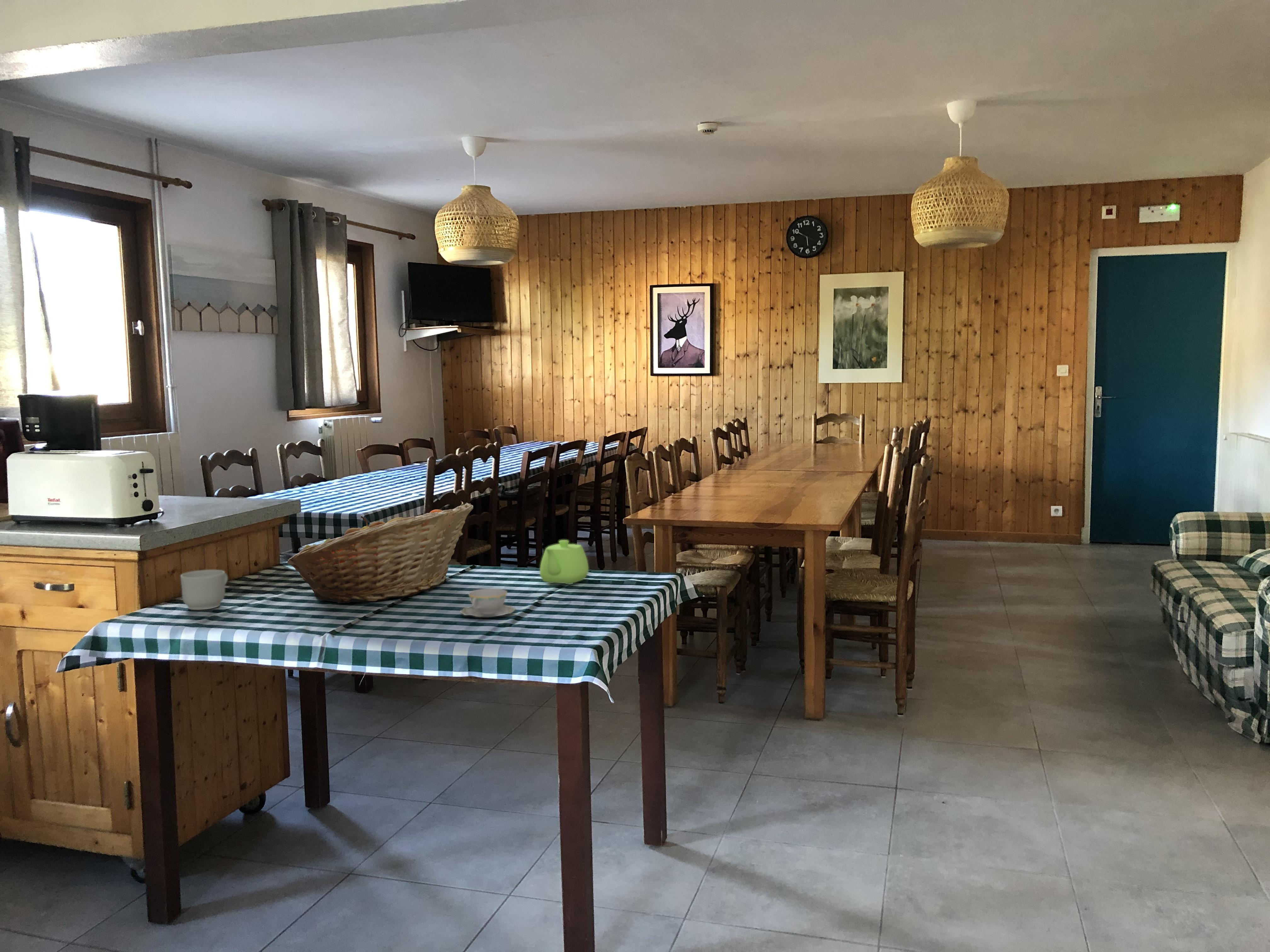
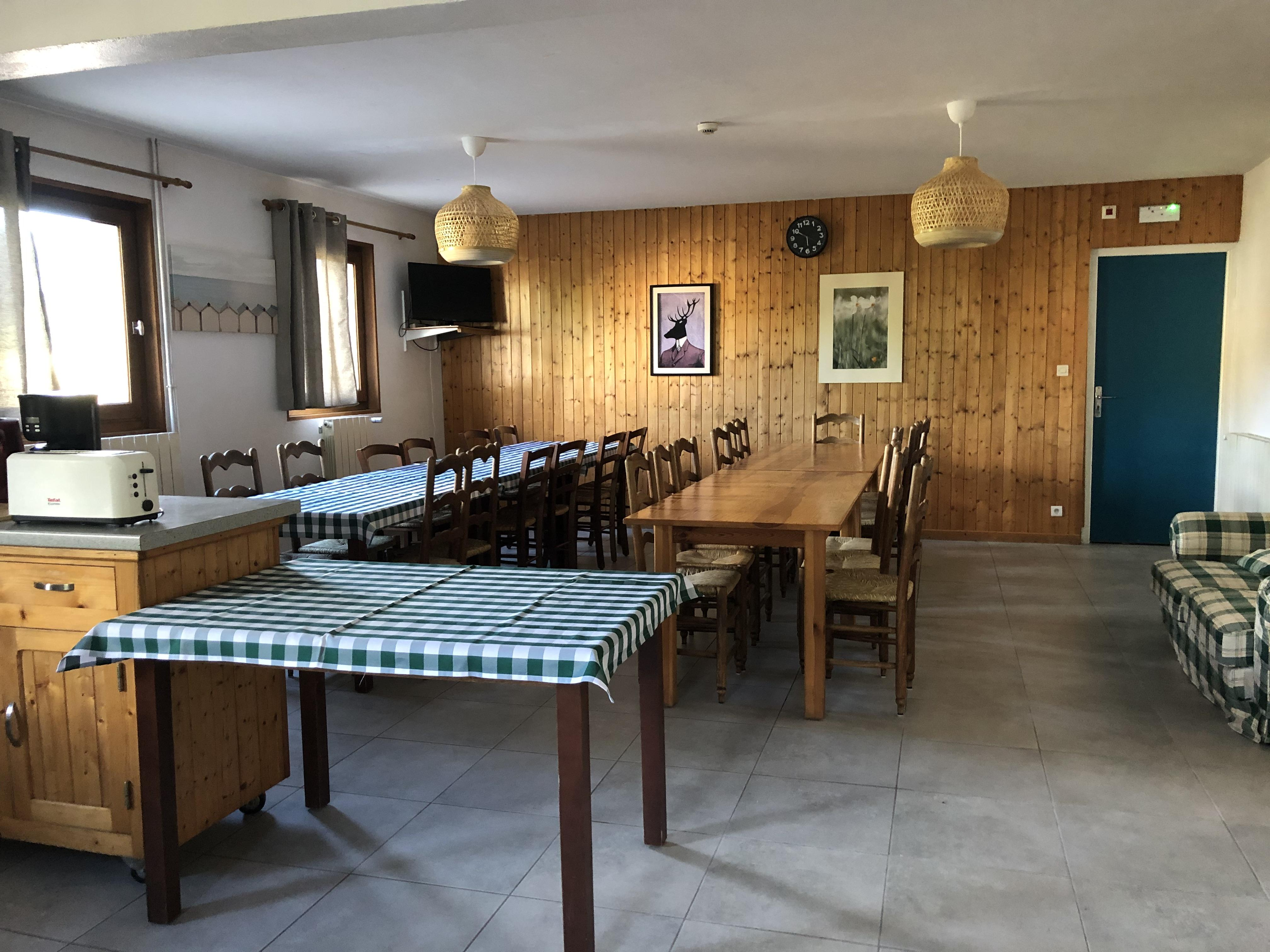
- fruit basket (386, 547)
- mug (208, 589)
- teapot (562, 561)
- chinaware (488, 603)
